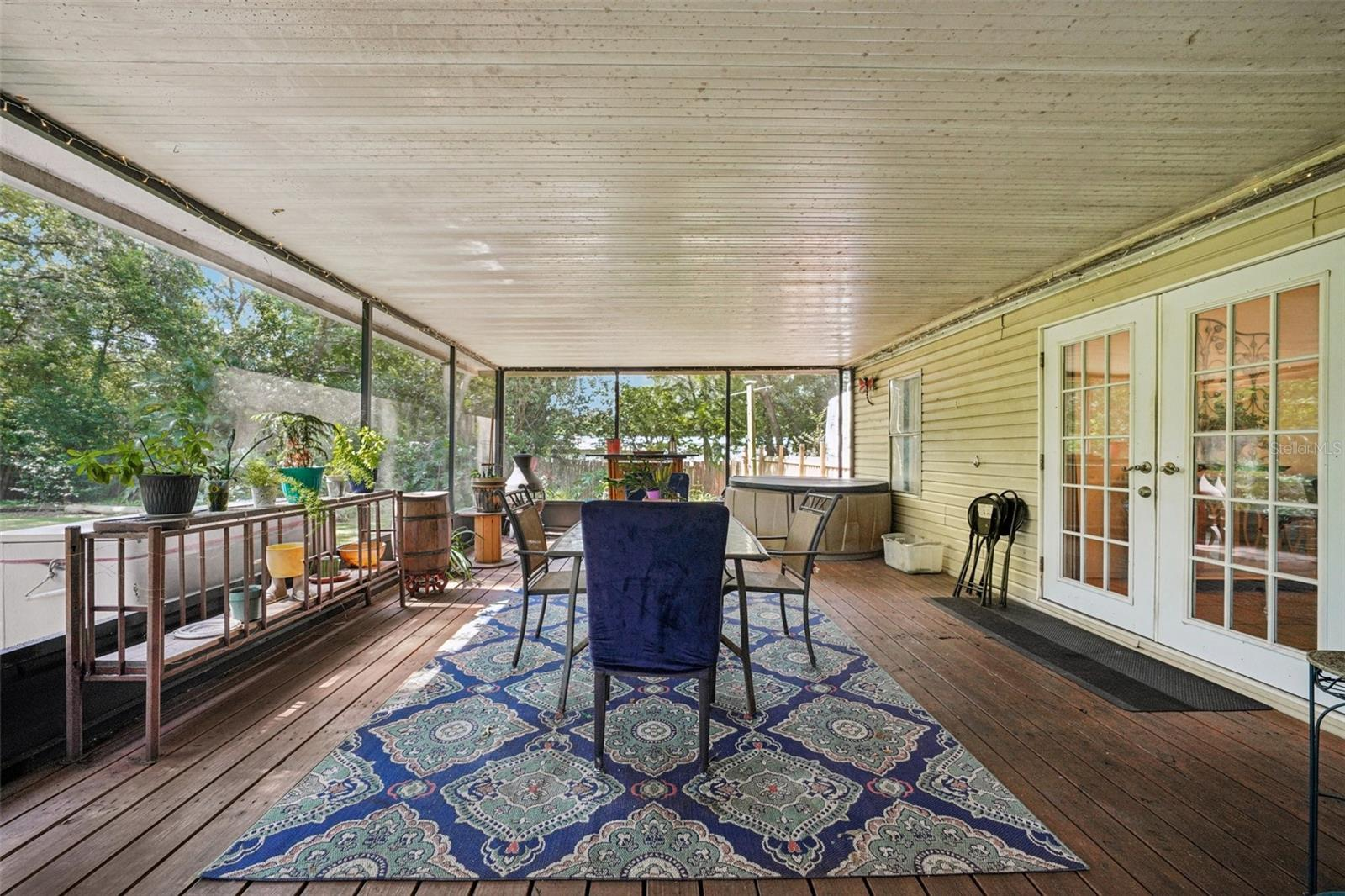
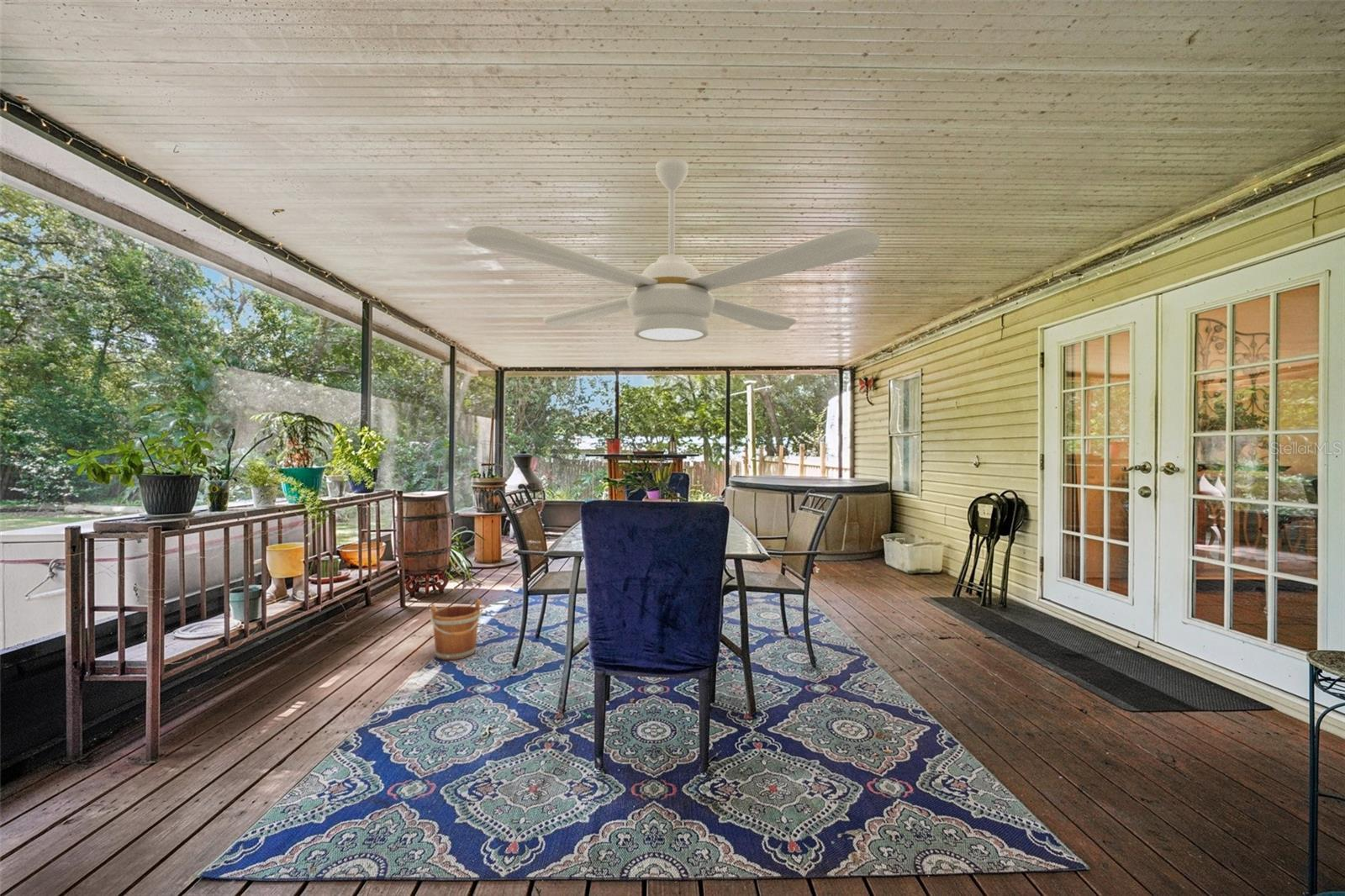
+ bucket (456, 628)
+ ceiling fan (671, 250)
